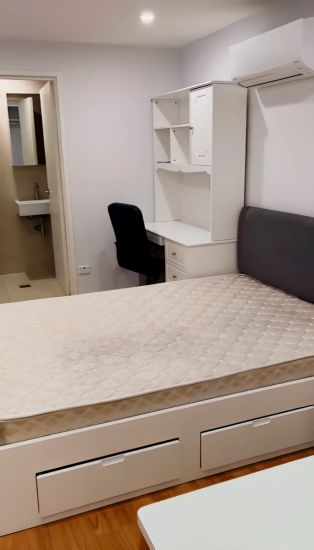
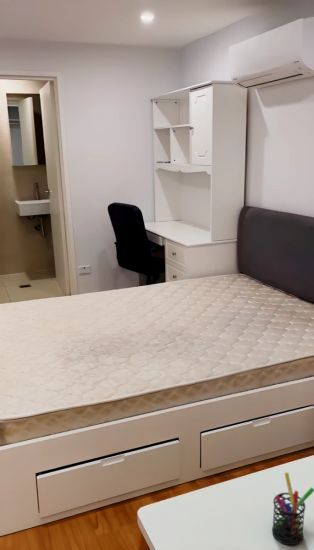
+ pen holder (293, 508)
